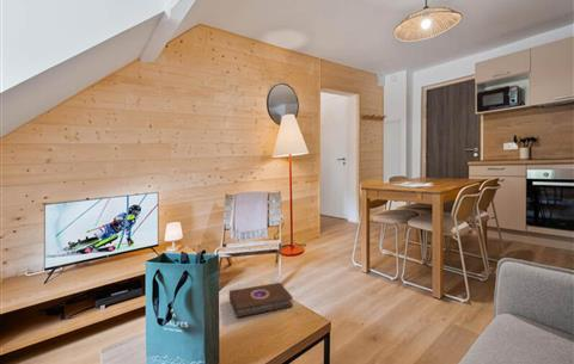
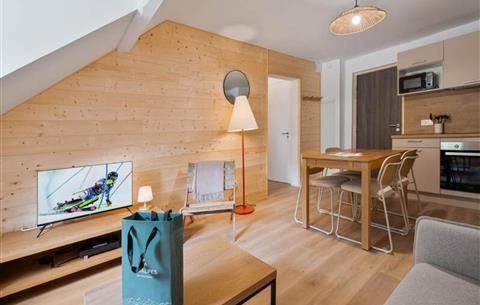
- book (259, 296)
